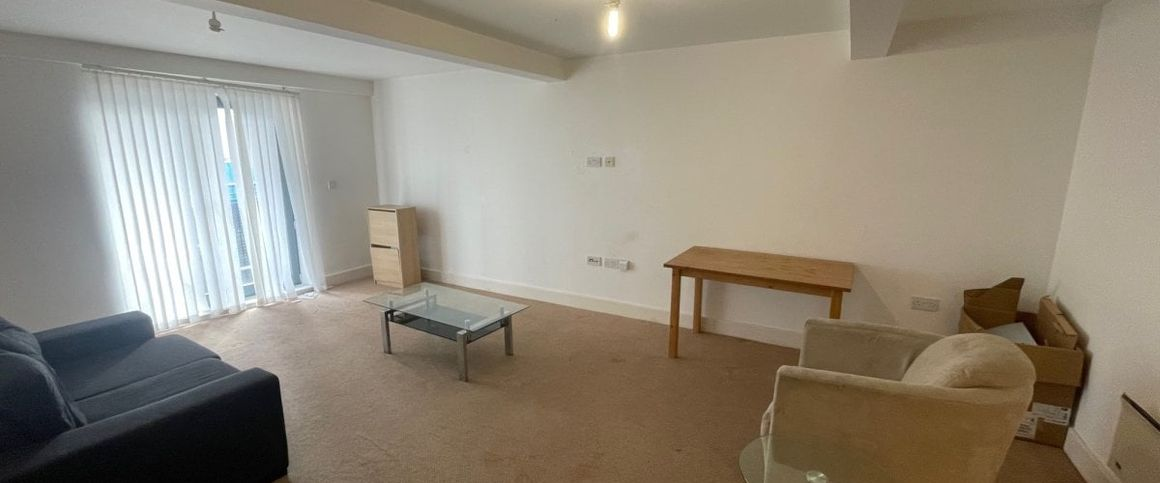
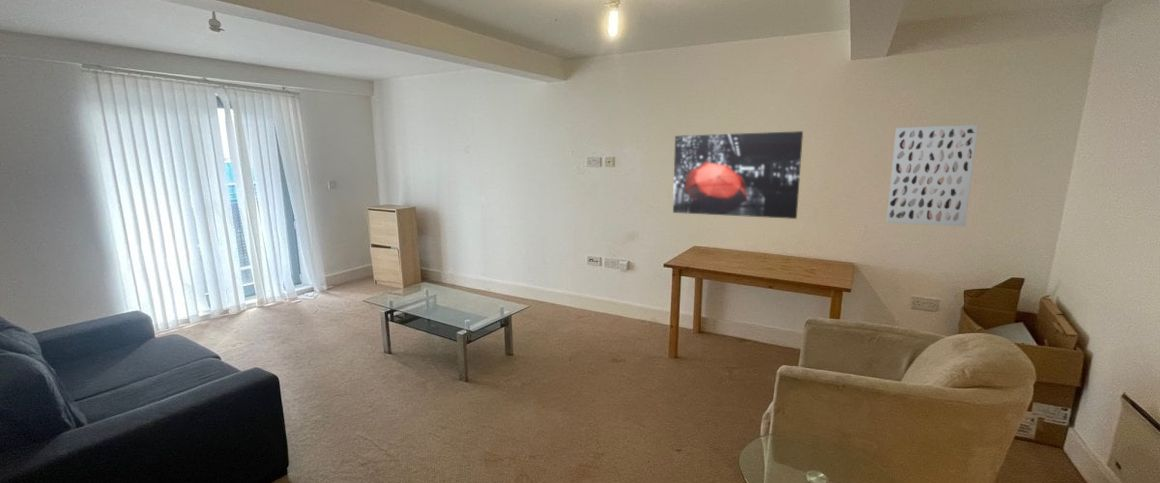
+ wall art (929, 176)
+ wall art (733, 175)
